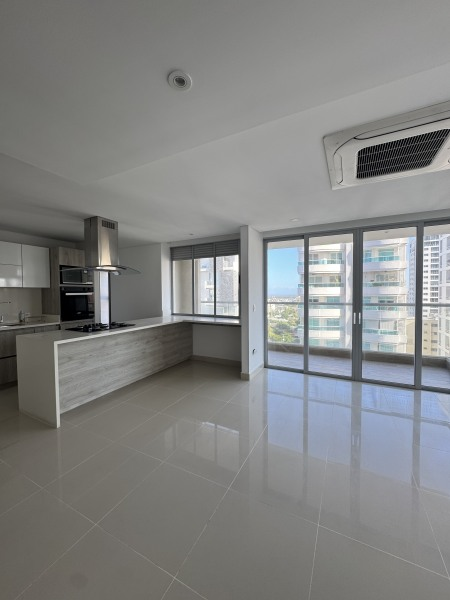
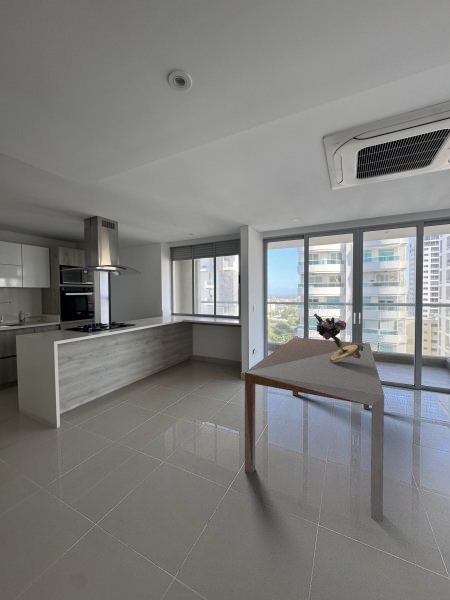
+ bouquet (338, 338)
+ table (320, 393)
